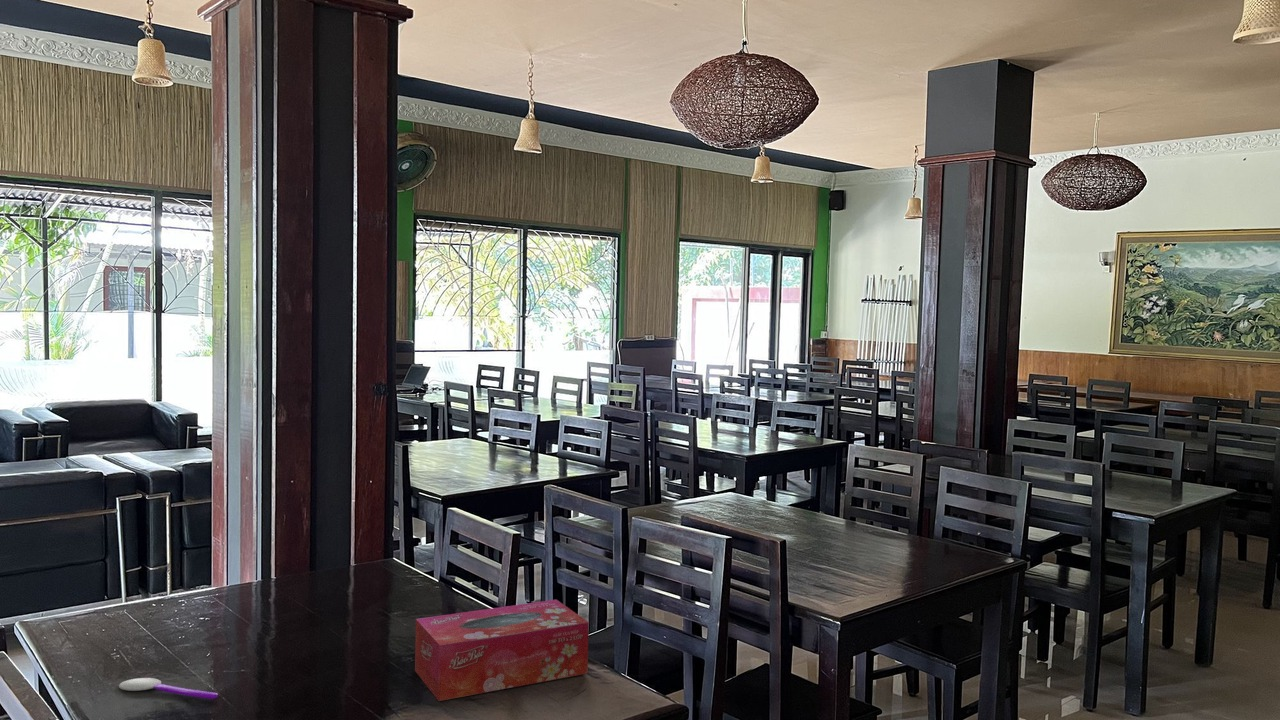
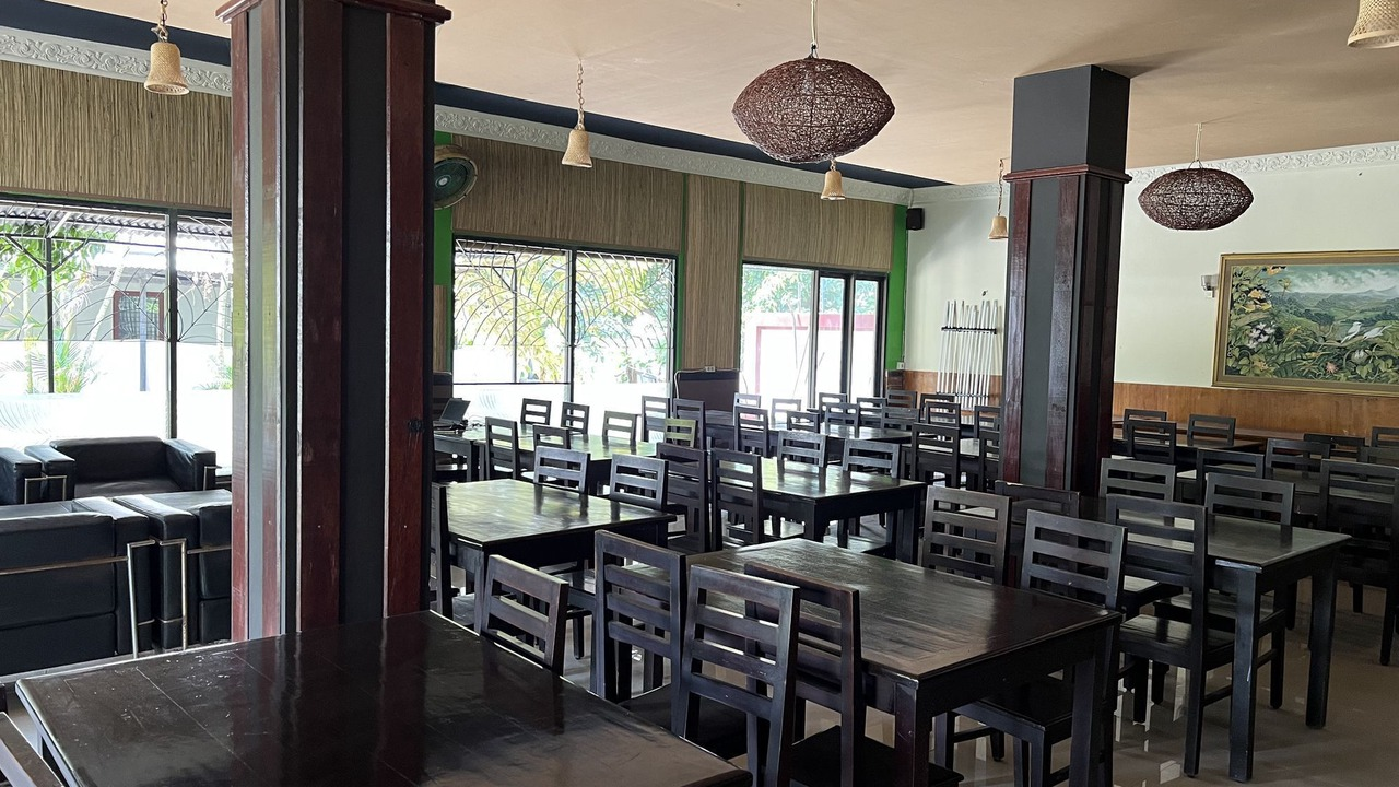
- spoon (168, 687)
- tissue box (501, 646)
